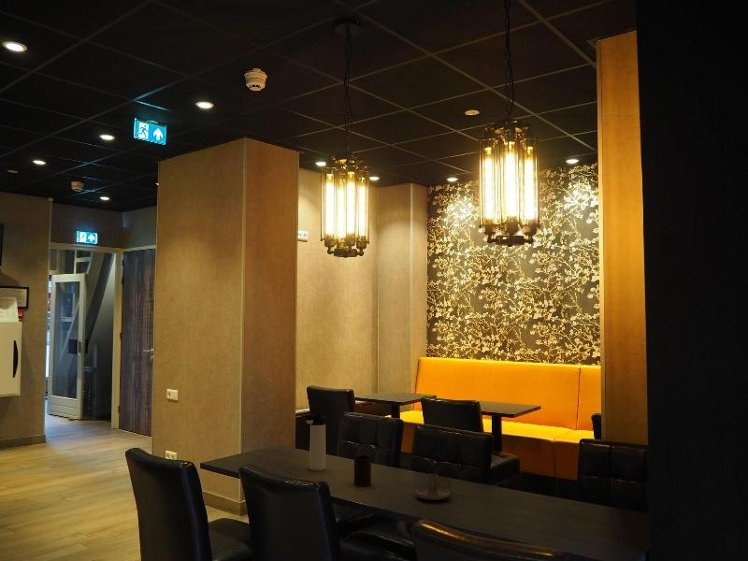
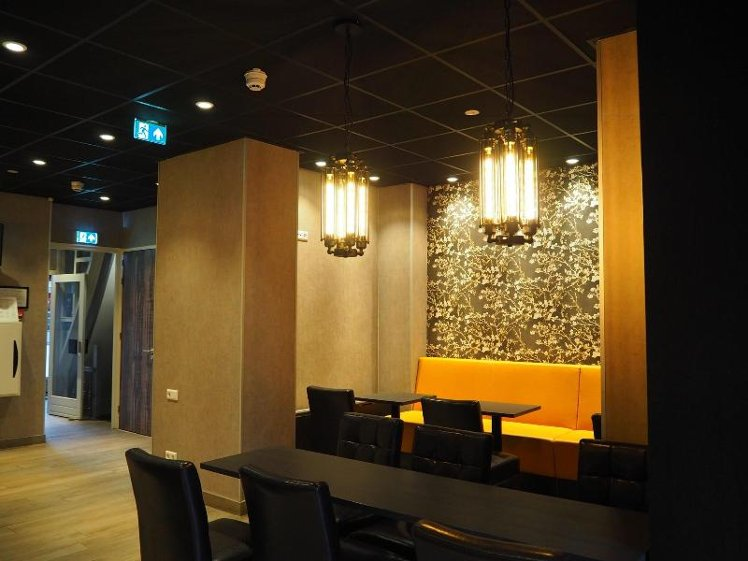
- thermos bottle (314, 441)
- candle holder (435, 485)
- cup (362, 470)
